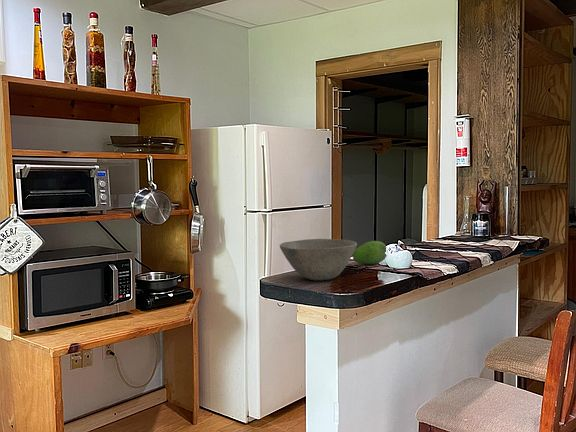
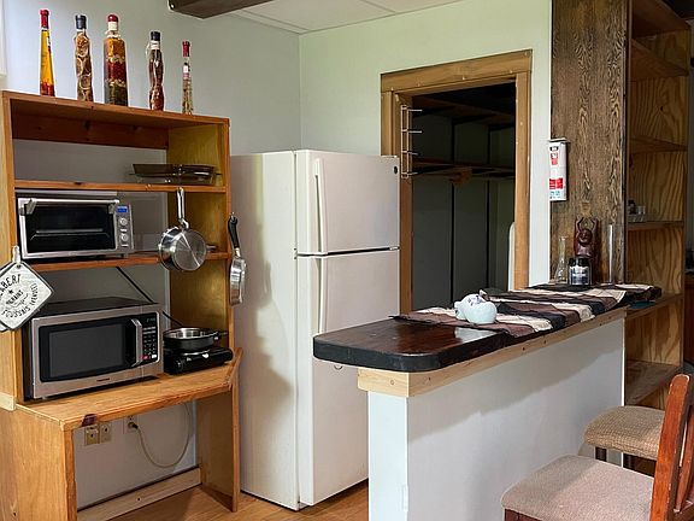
- fruit (370, 252)
- bowl (318, 260)
